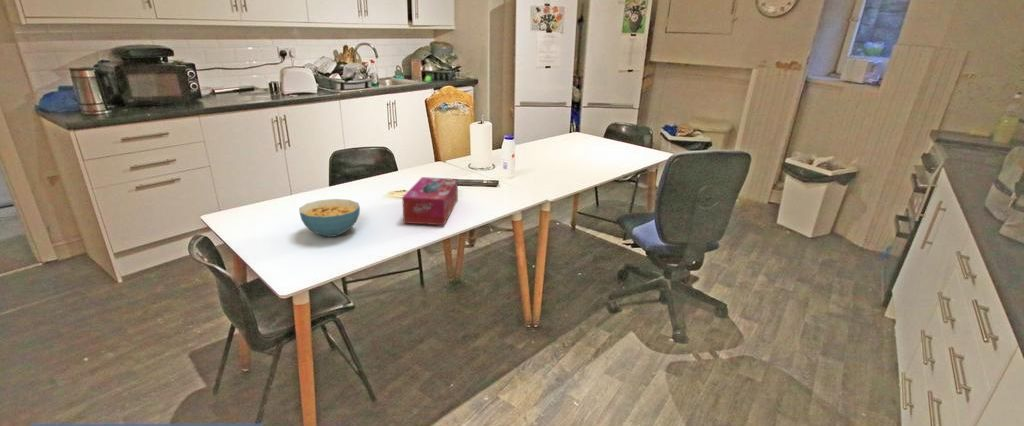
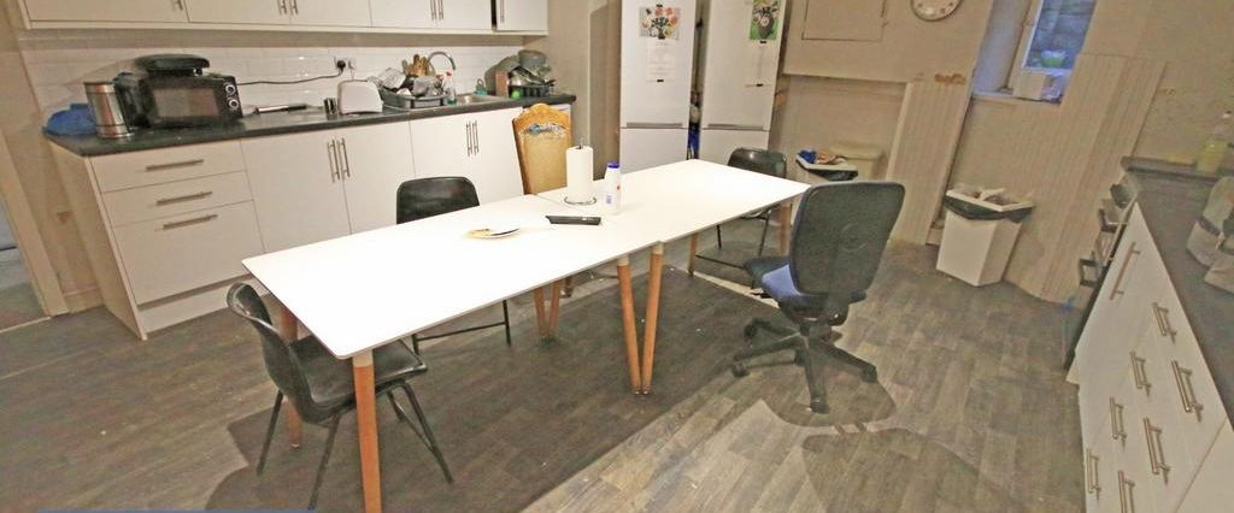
- tissue box (432, 199)
- cereal bowl (331, 220)
